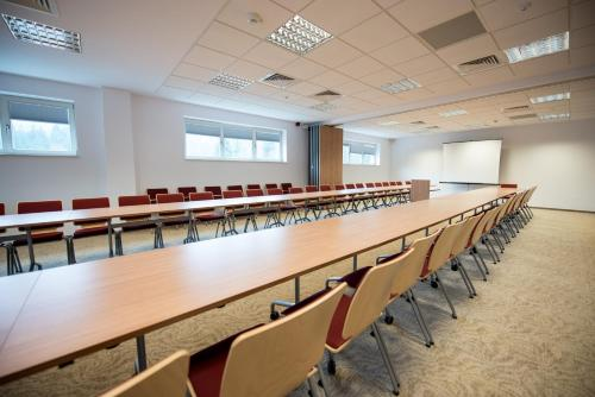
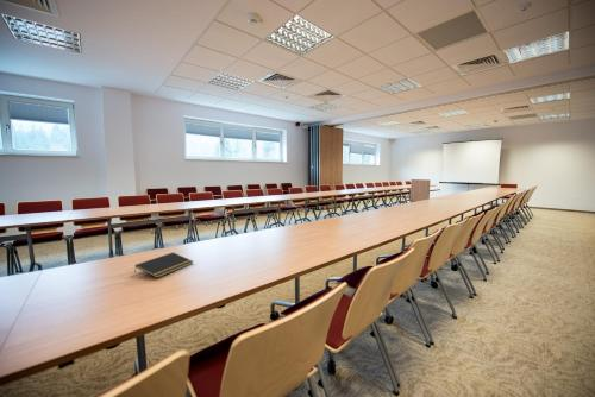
+ notepad (165, 264)
